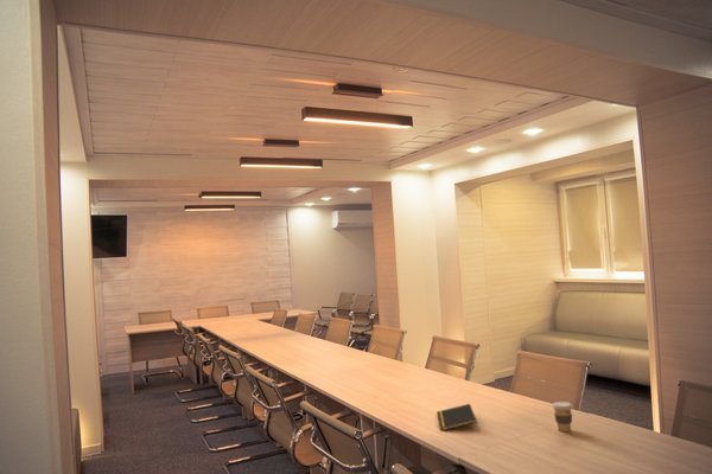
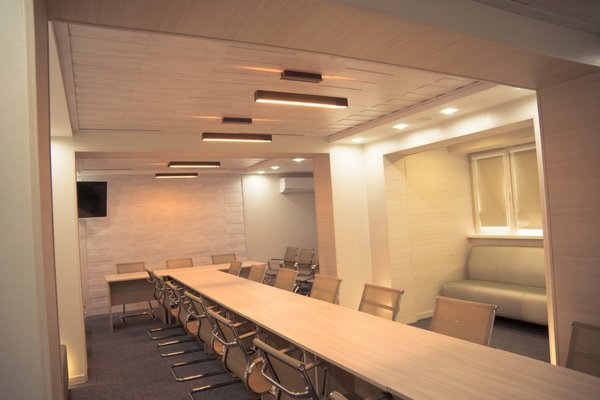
- coffee cup (562, 416)
- notepad (456, 416)
